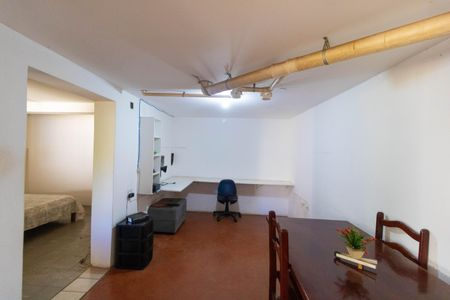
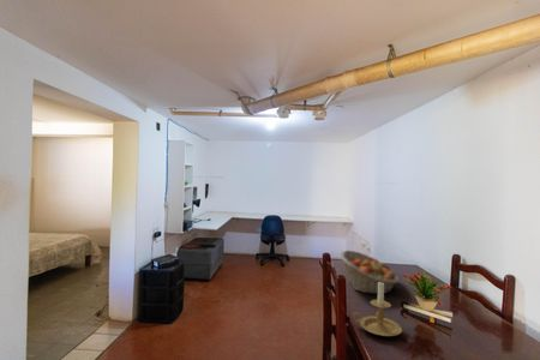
+ candle holder (379, 305)
+ fruit basket (367, 270)
